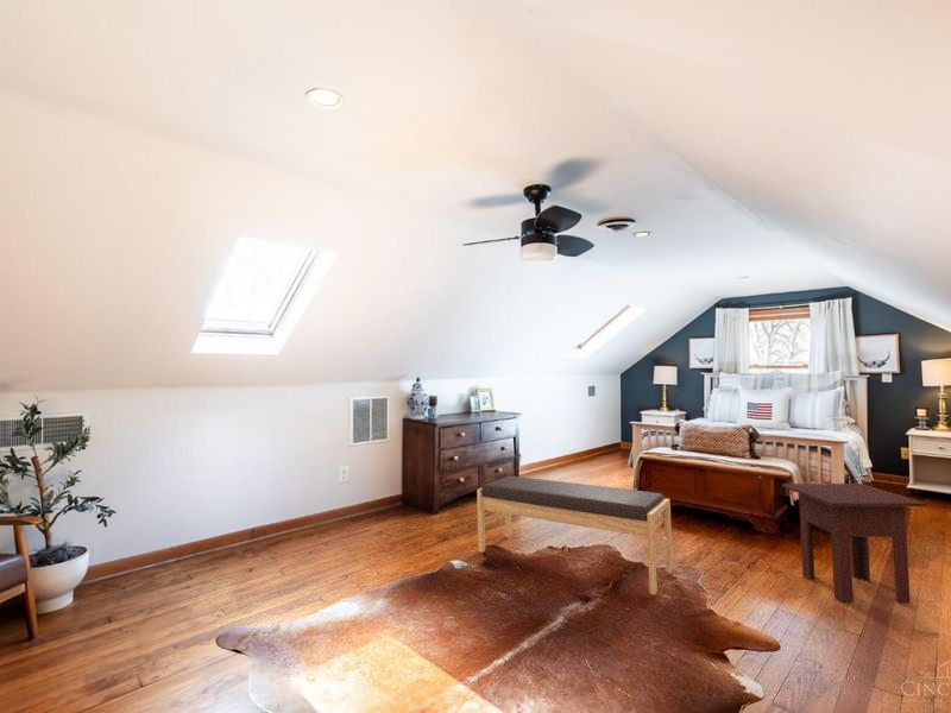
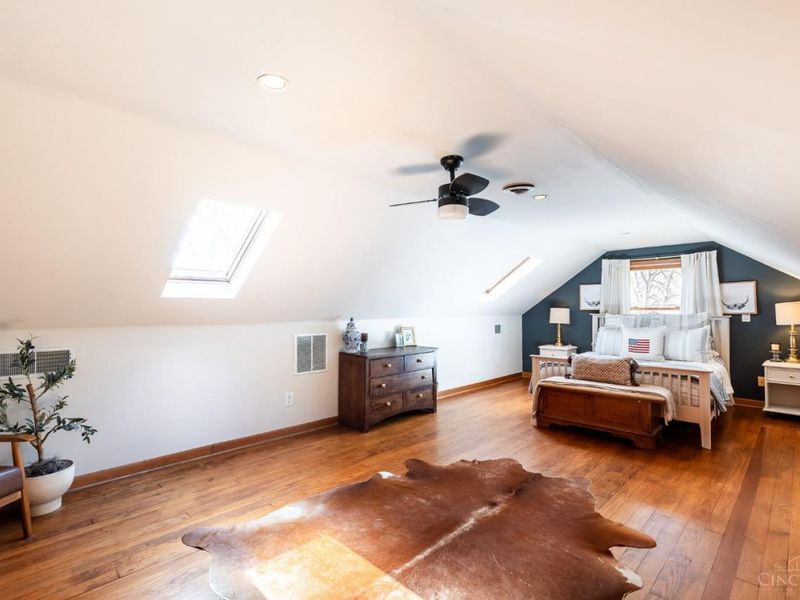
- side table (850, 540)
- bench (568, 523)
